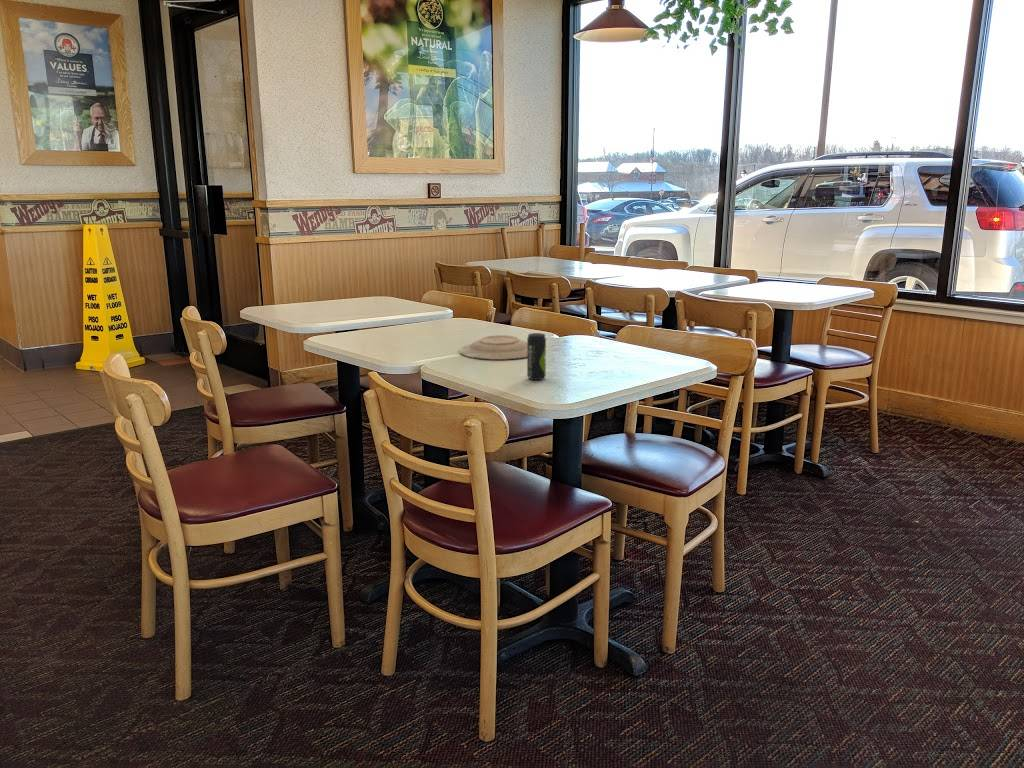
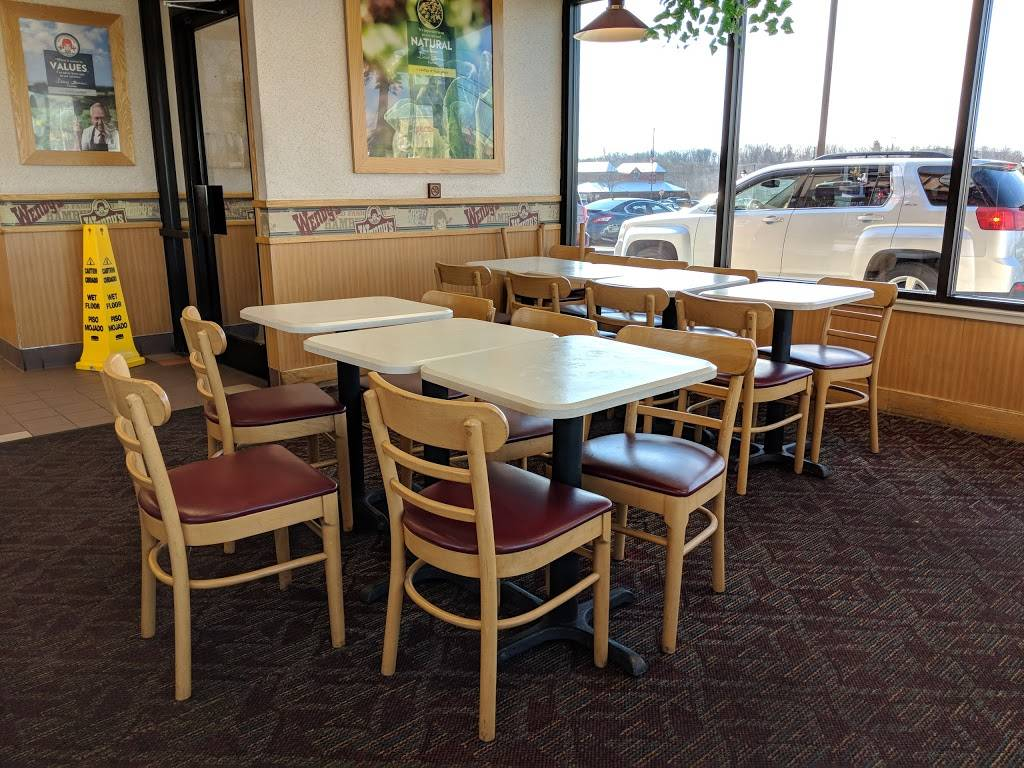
- plate (499, 345)
- beverage can (536, 356)
